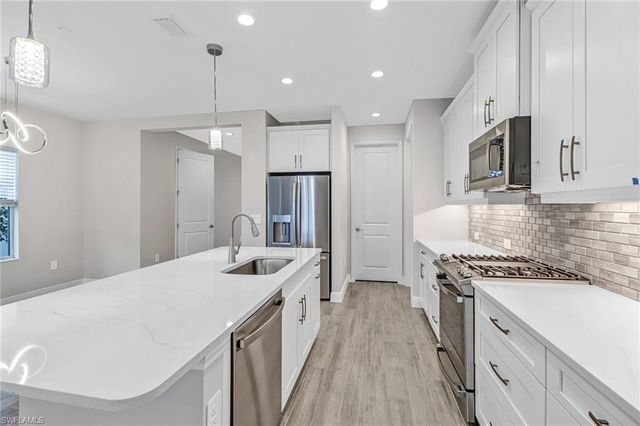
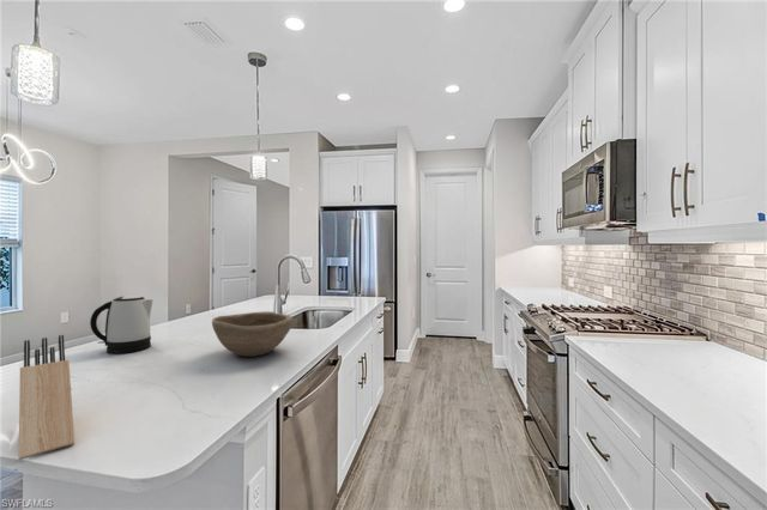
+ bowl (253, 334)
+ knife block (46, 388)
+ kettle (122, 322)
